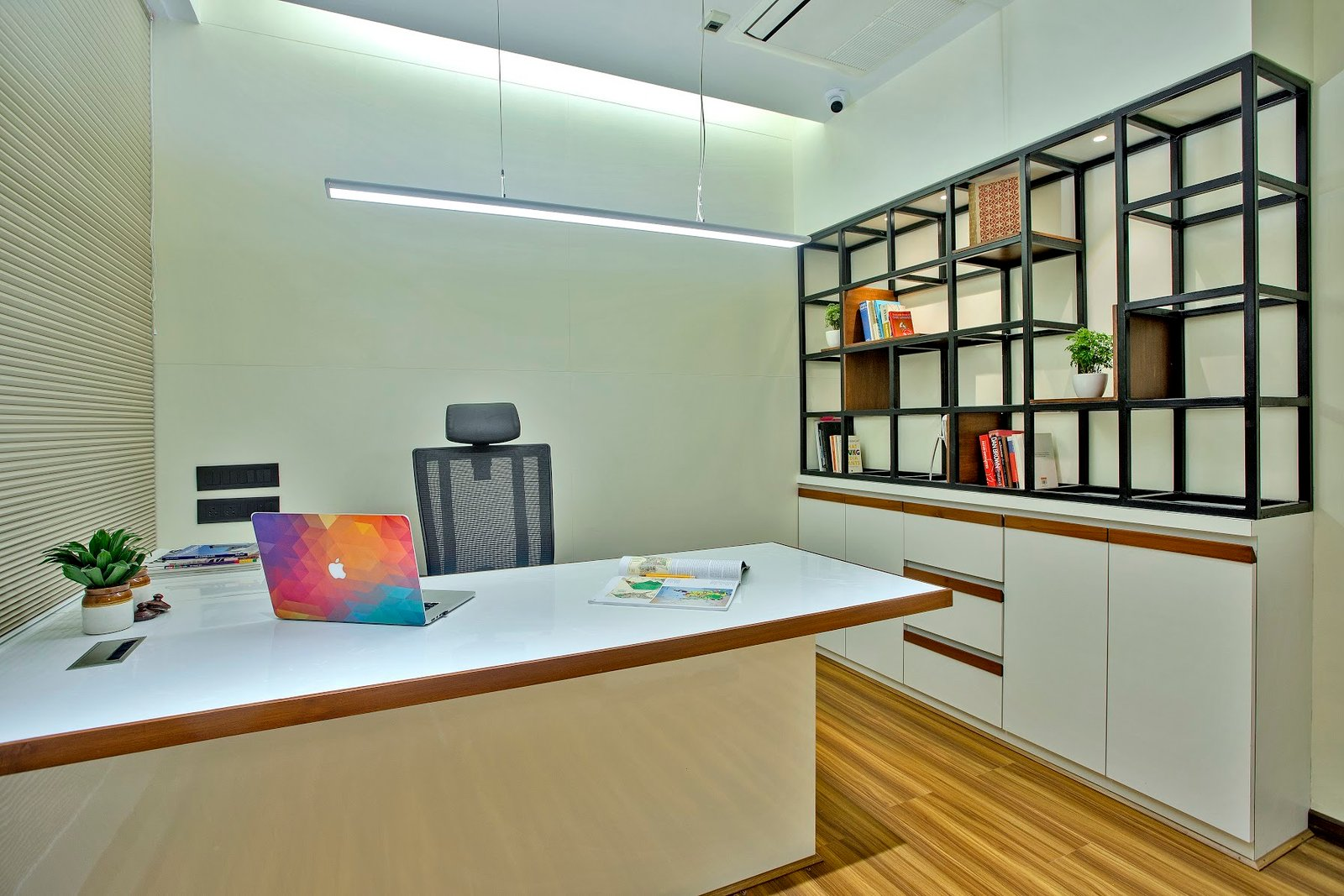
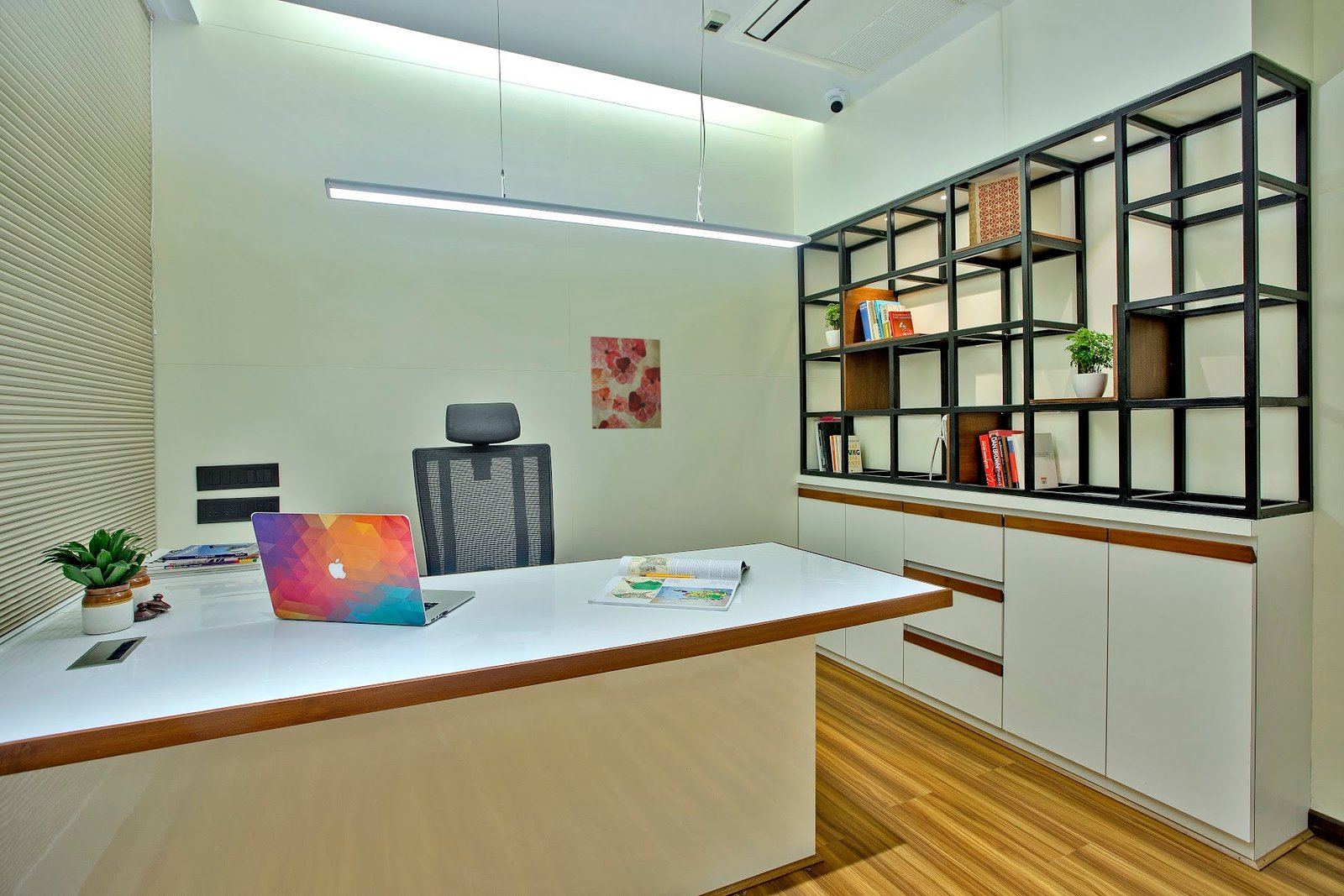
+ wall art (626, 383)
